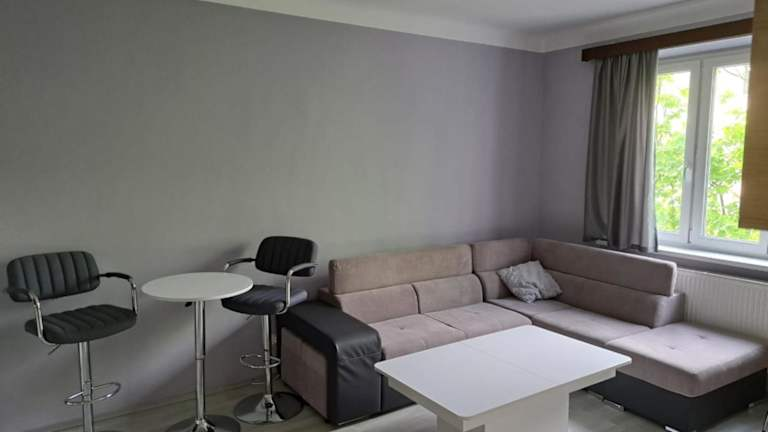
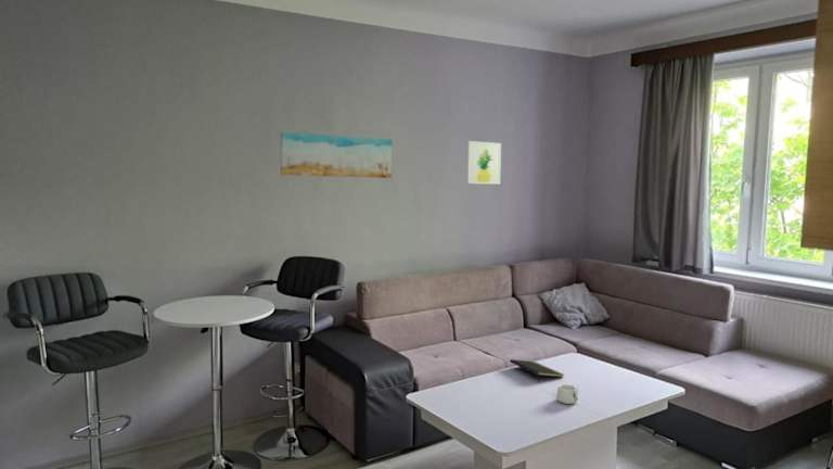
+ notepad (536, 368)
+ wall art (484, 163)
+ wall art (337, 156)
+ mug (568, 393)
